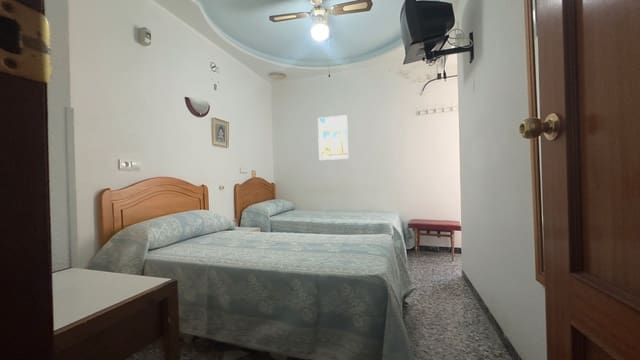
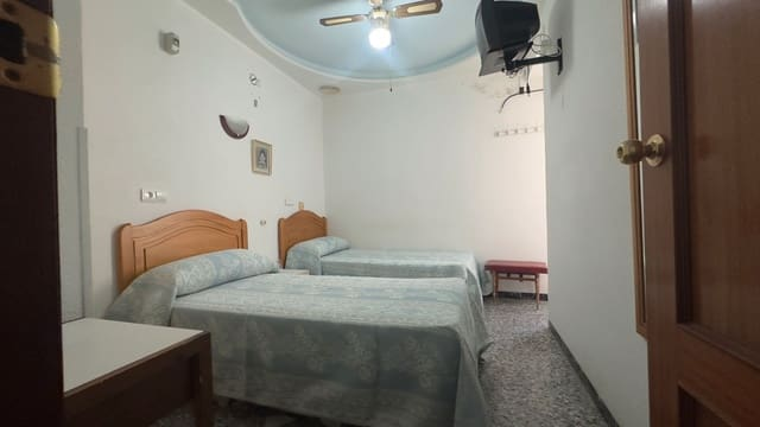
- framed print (332, 138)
